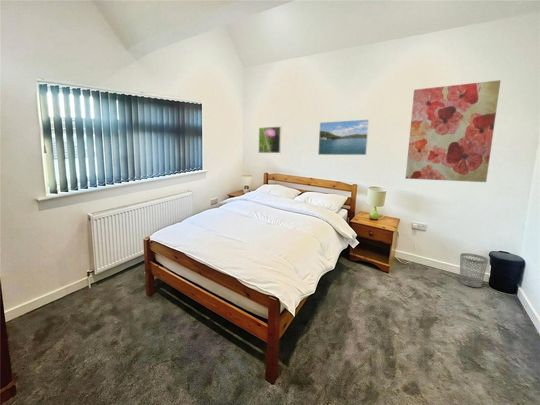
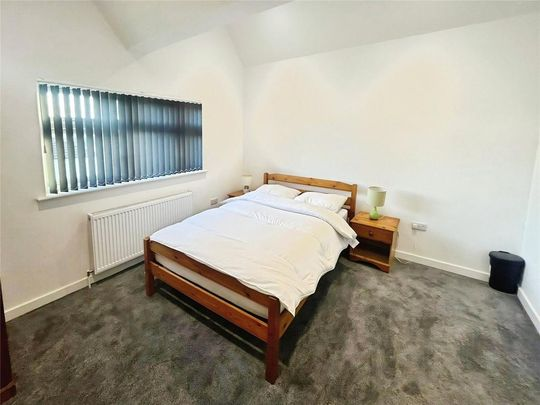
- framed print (269, 140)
- wall art (448, 134)
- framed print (342, 138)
- wastebasket (472, 270)
